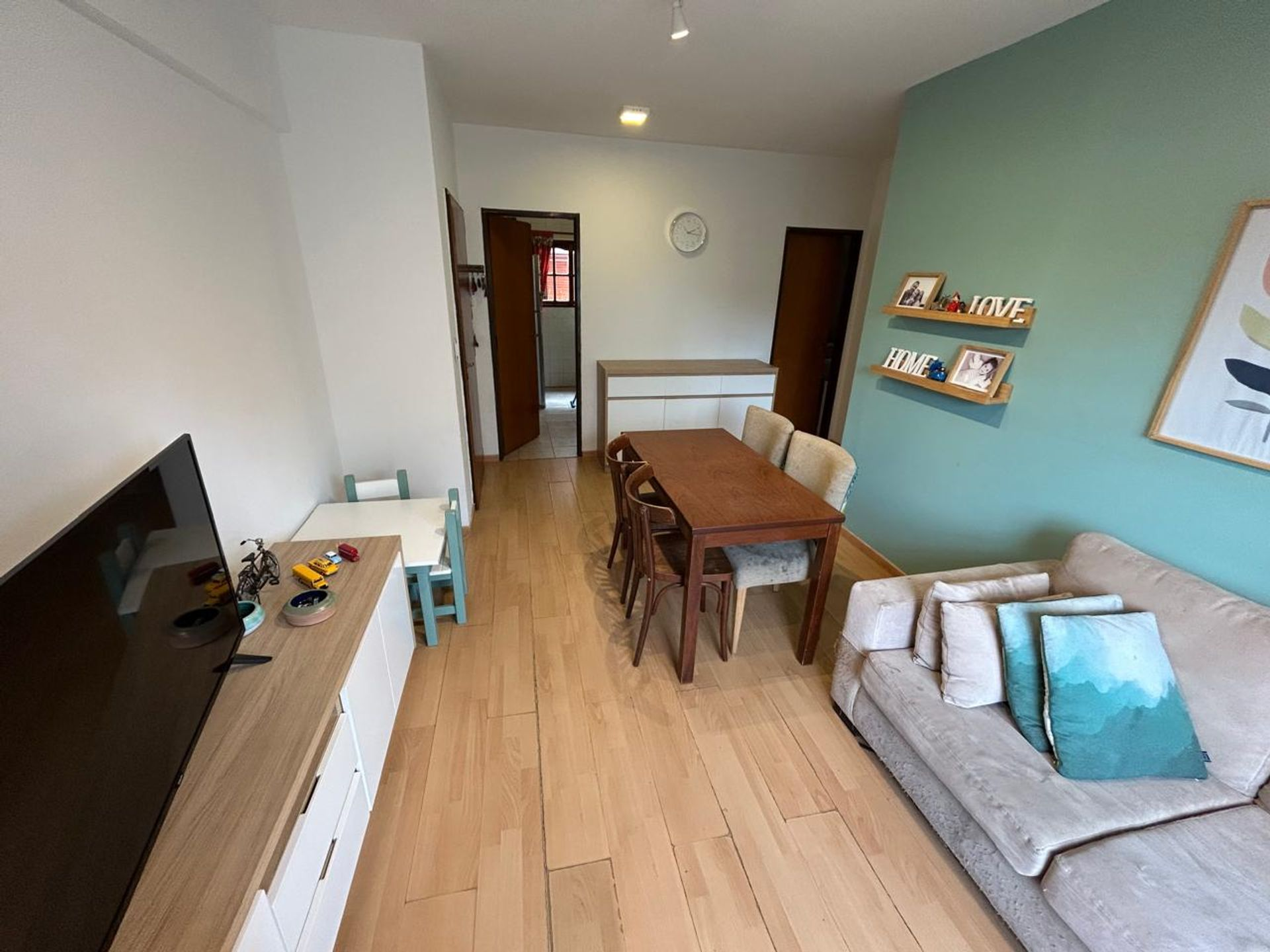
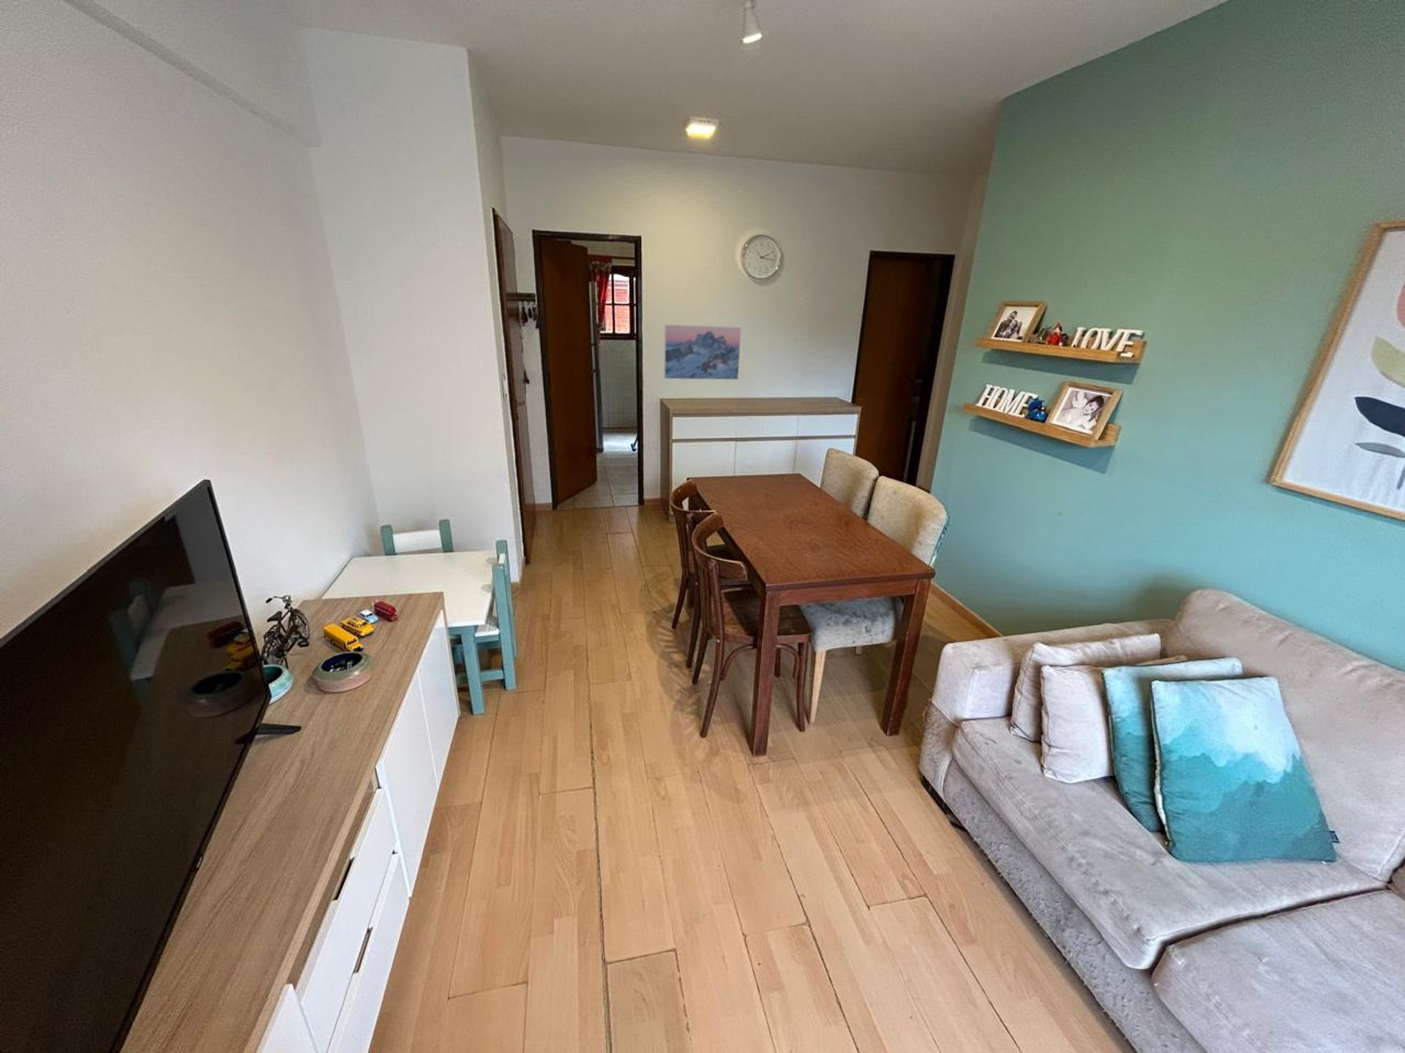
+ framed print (701, 353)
